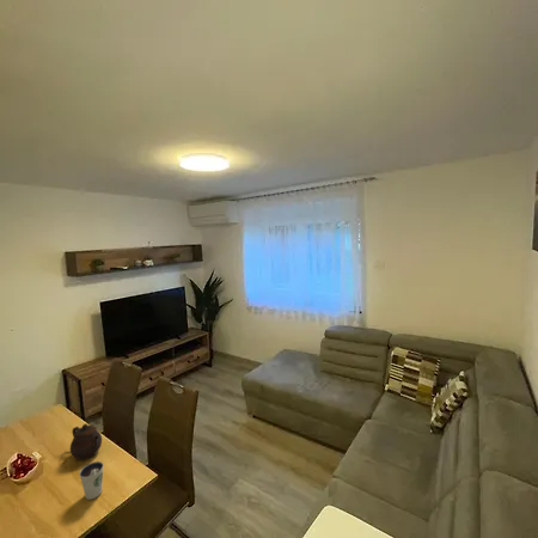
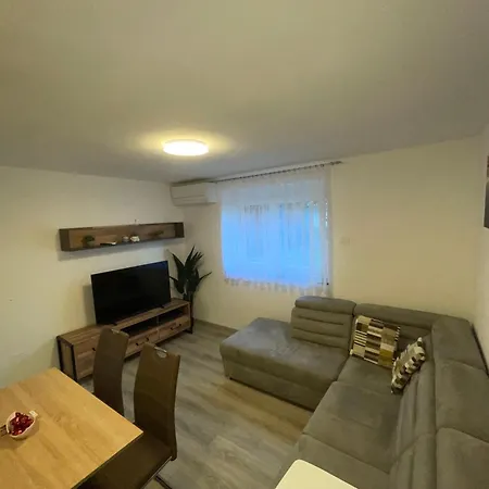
- dixie cup (92, 481)
- teapot (85, 438)
